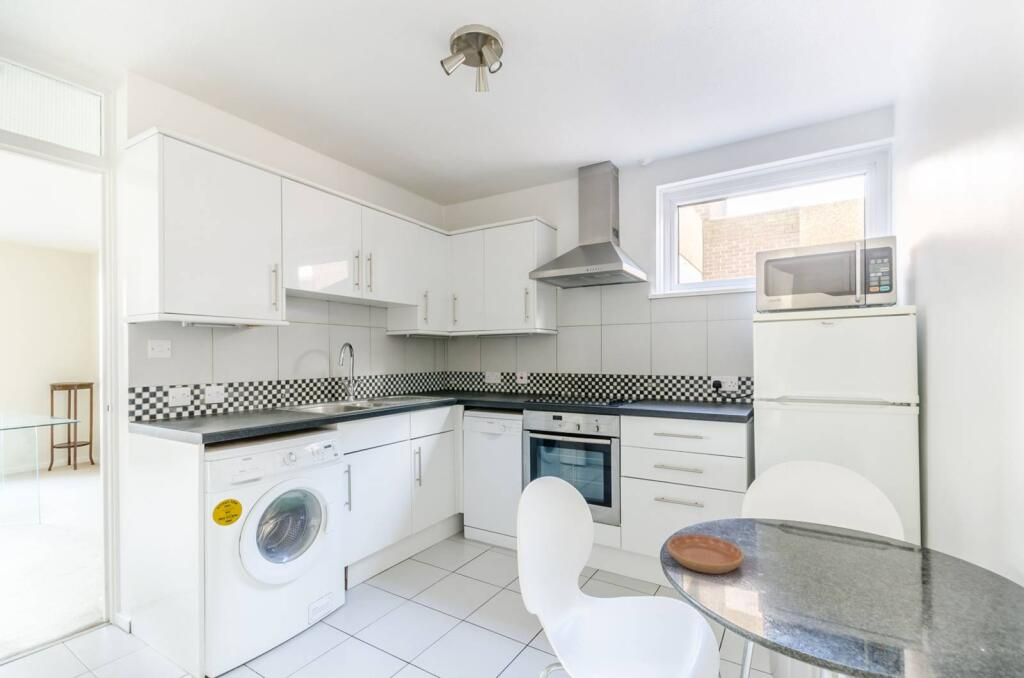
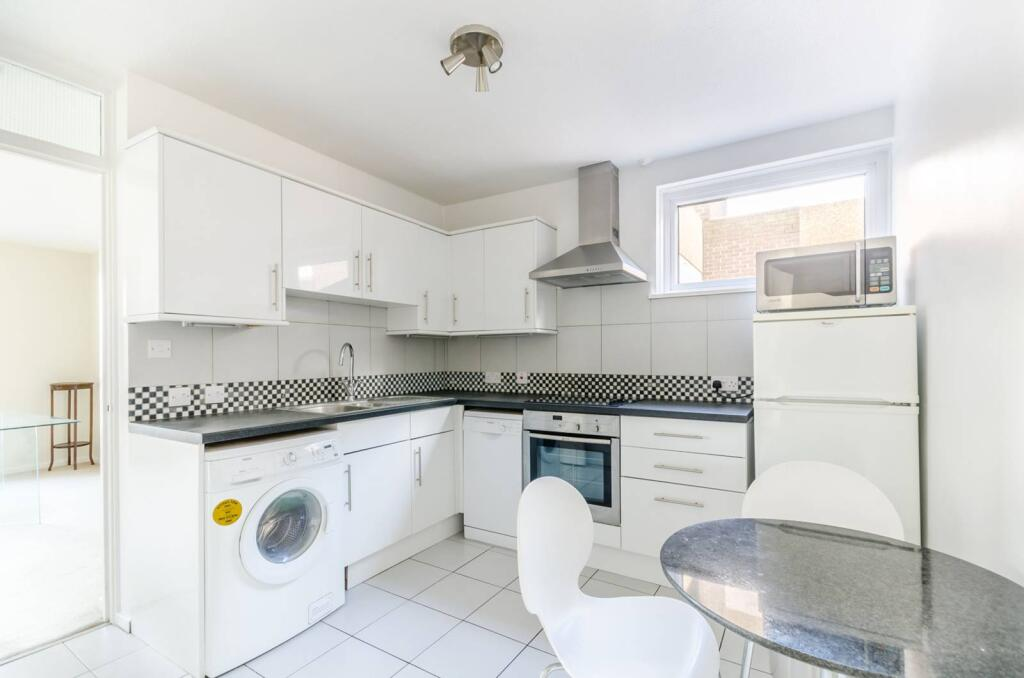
- saucer (704, 554)
